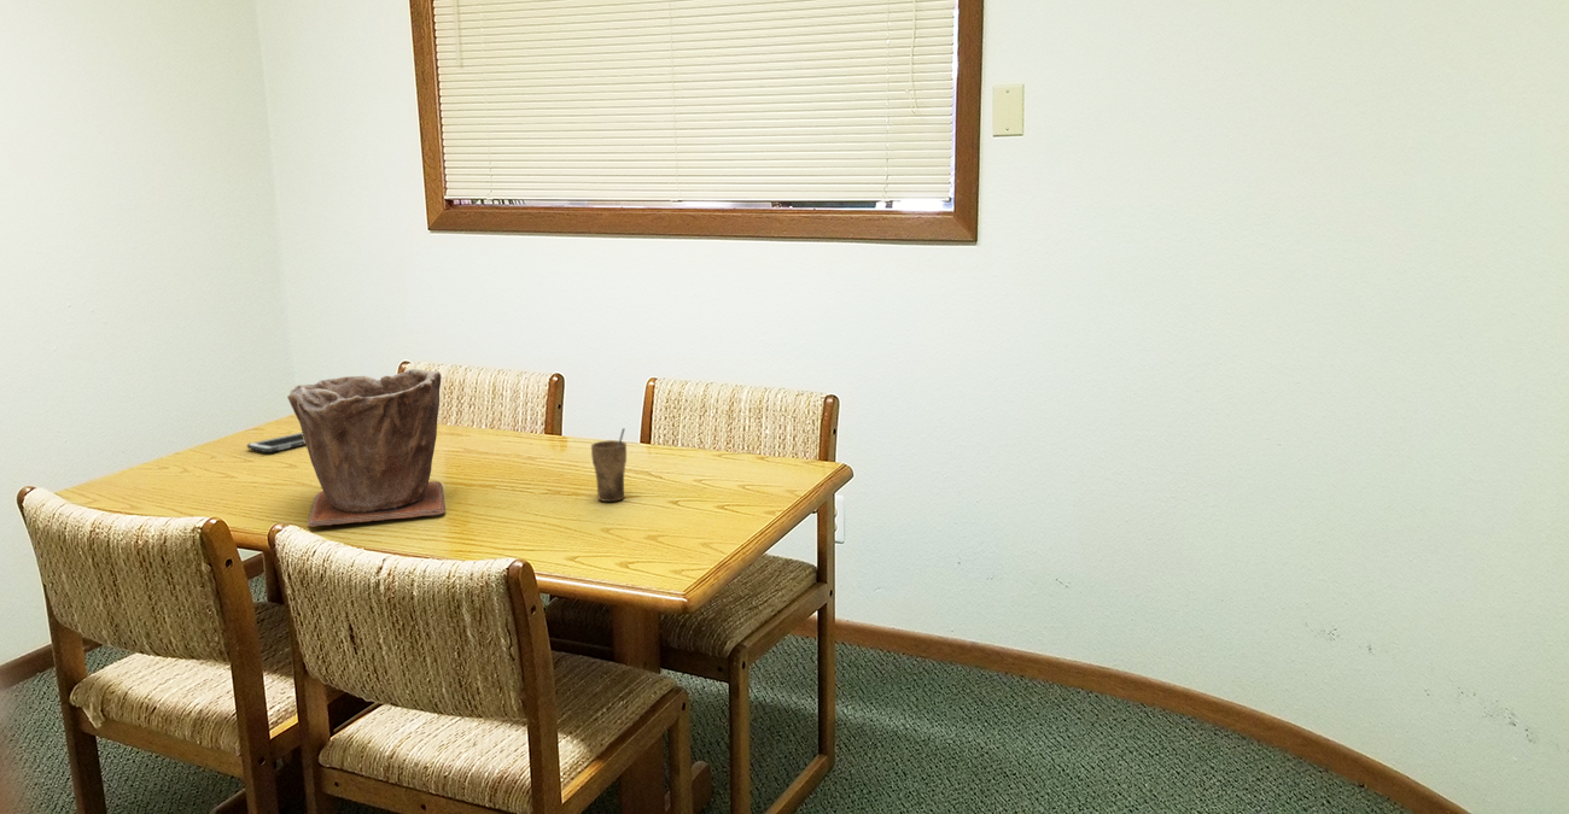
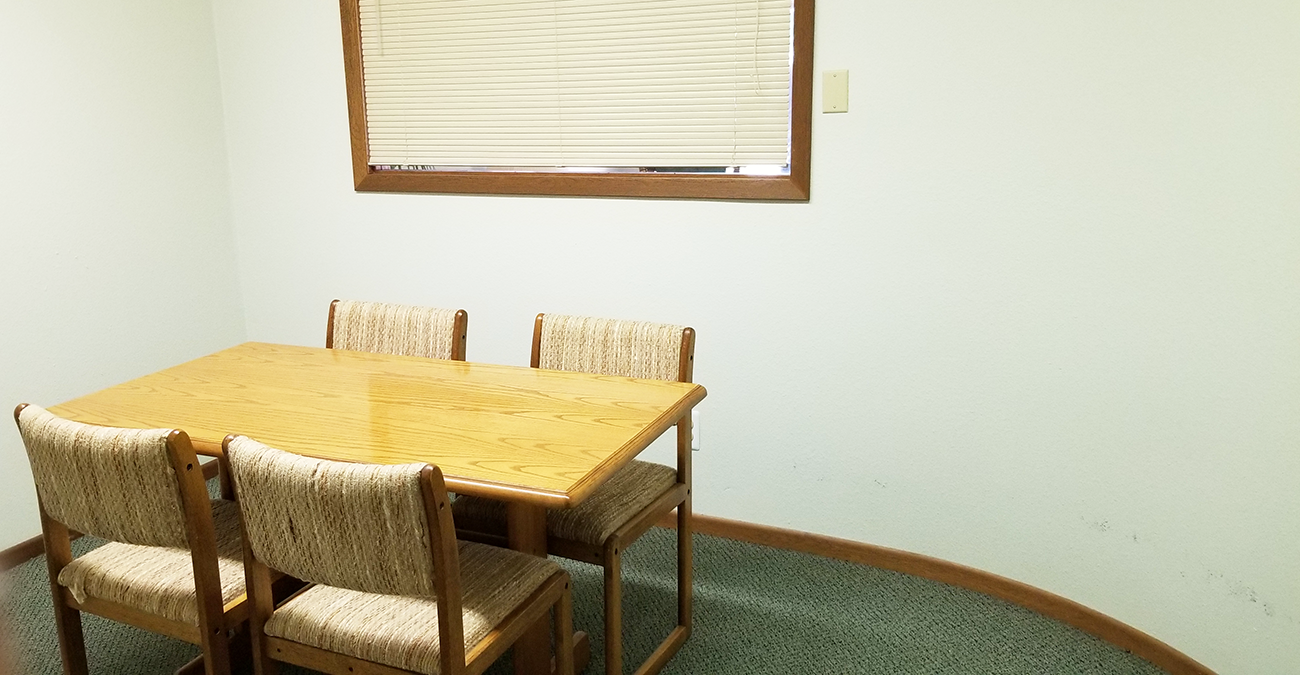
- cell phone (288, 441)
- plant pot (372, 440)
- cup (609, 464)
